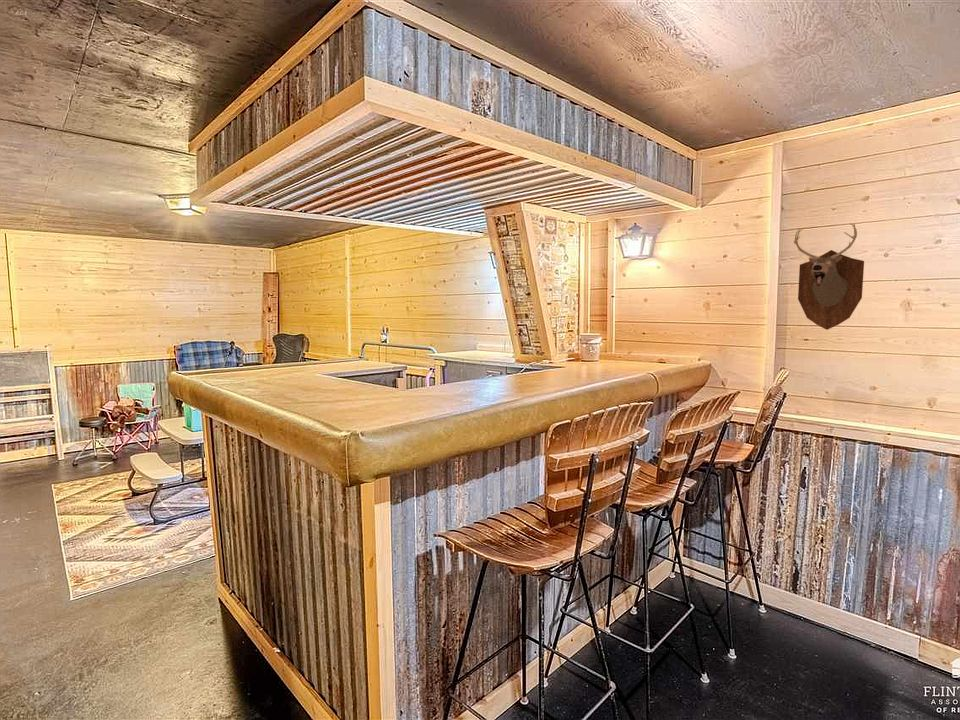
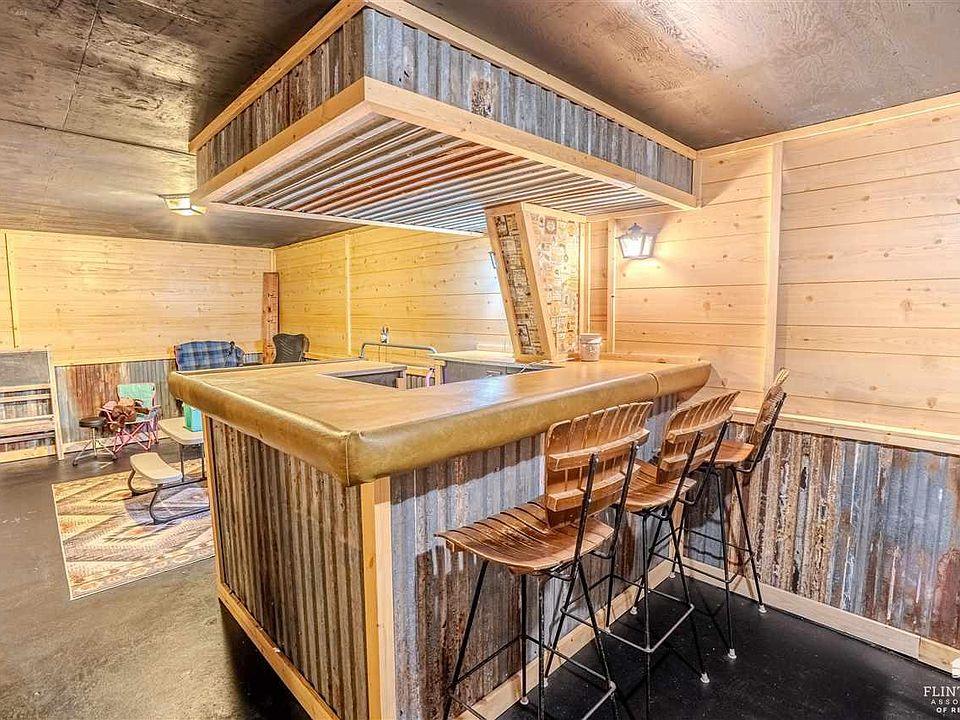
- mounted trophy (823, 278)
